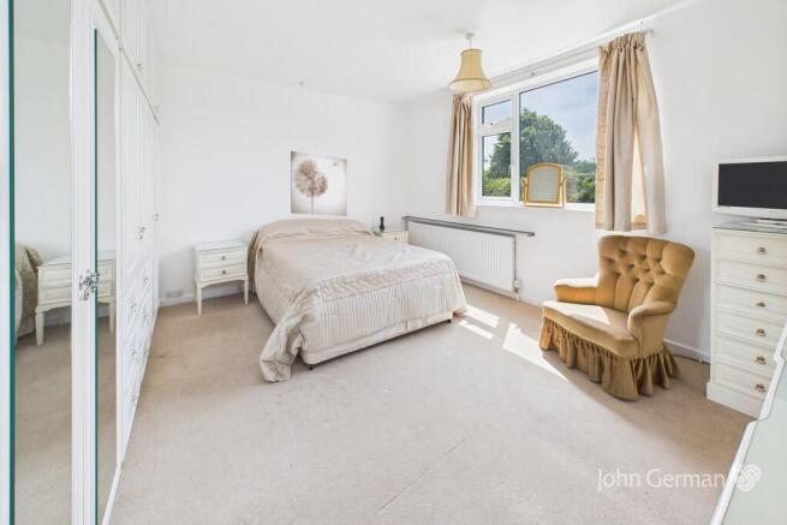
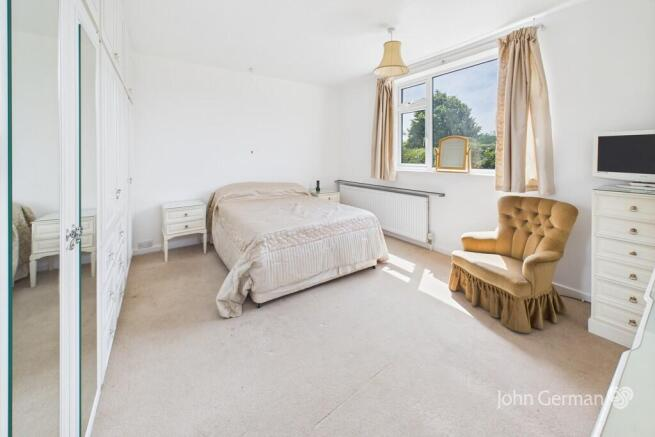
- wall art (320, 185)
